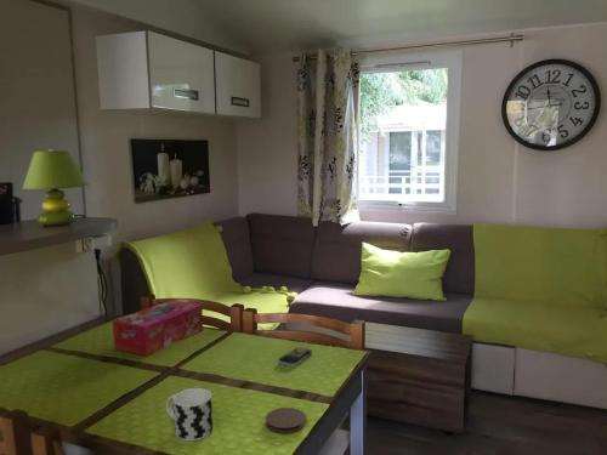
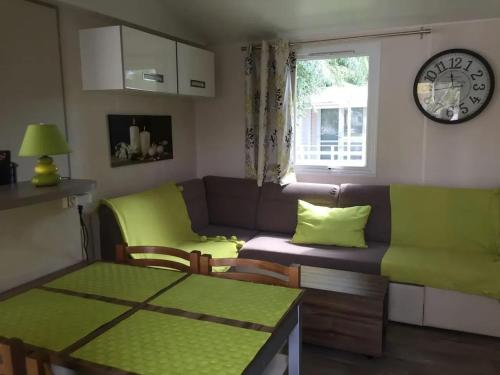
- coaster (285, 420)
- cup (187, 413)
- tissue box (159, 325)
- remote control (295, 356)
